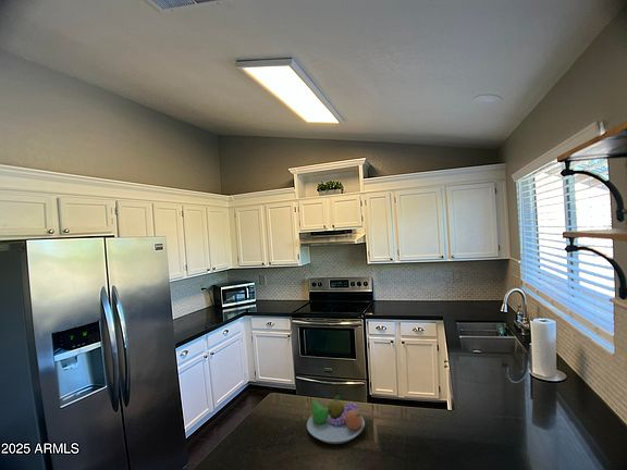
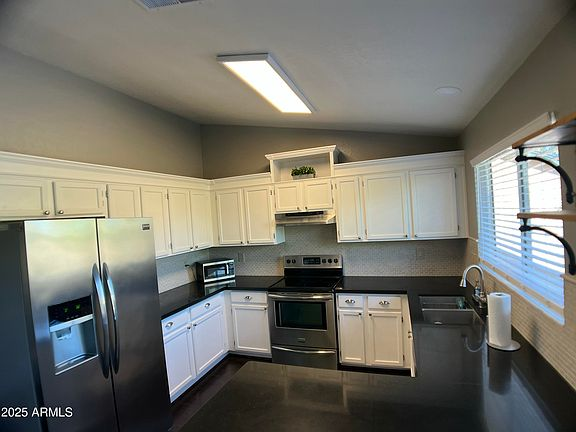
- fruit bowl (333, 416)
